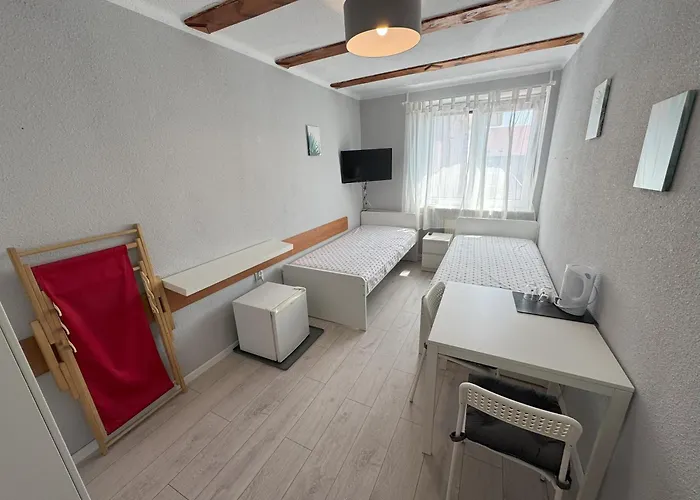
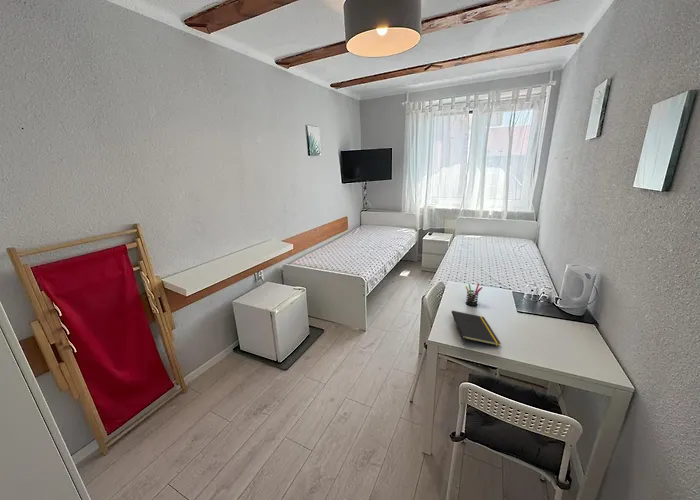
+ notepad (473, 326)
+ pen holder (472, 293)
